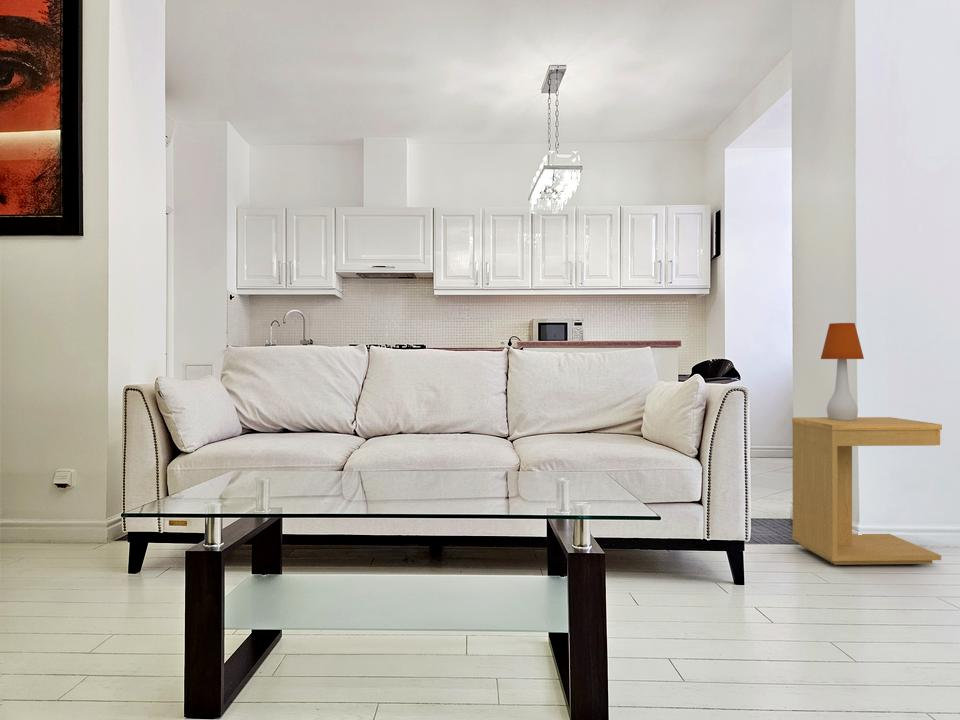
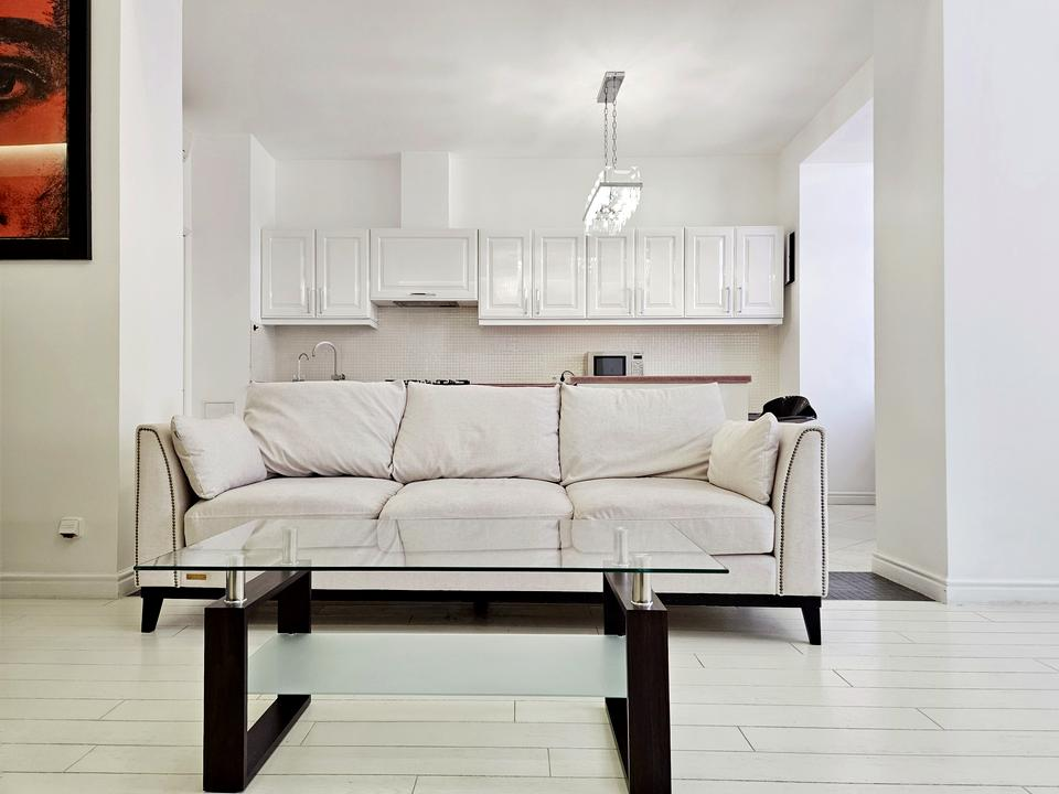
- table lamp (842, 370)
- side table (851, 488)
